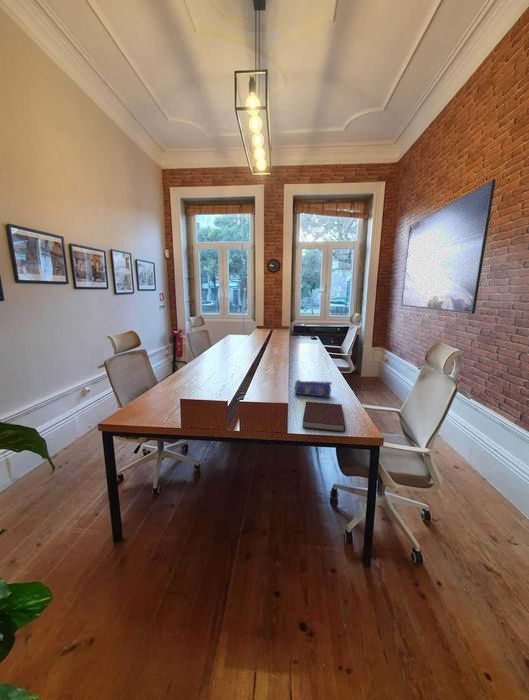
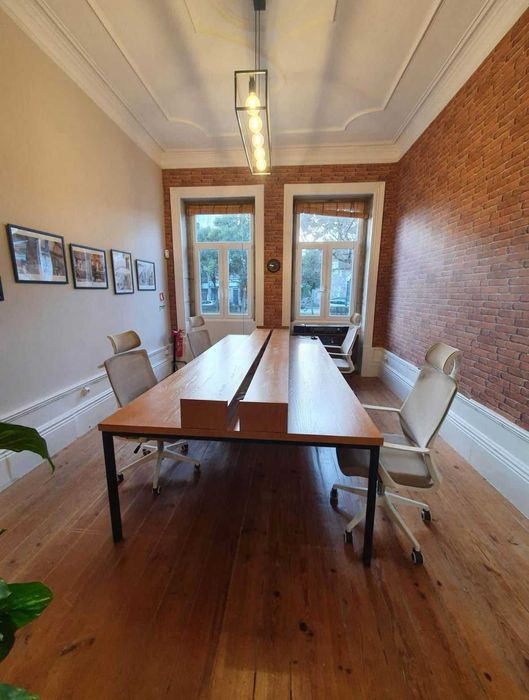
- pencil case (312, 387)
- notebook (323, 415)
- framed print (435, 260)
